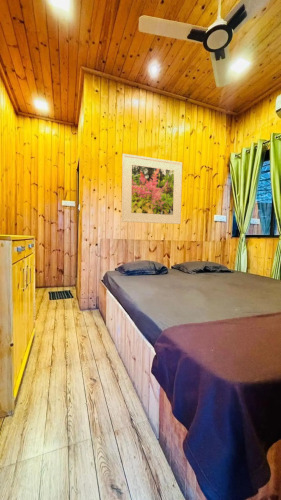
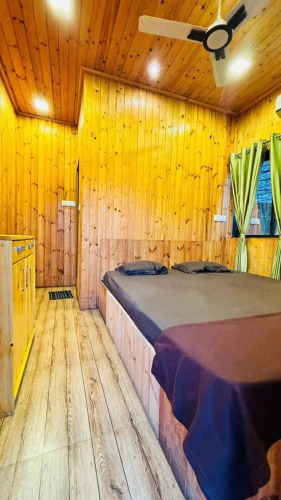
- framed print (153, 191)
